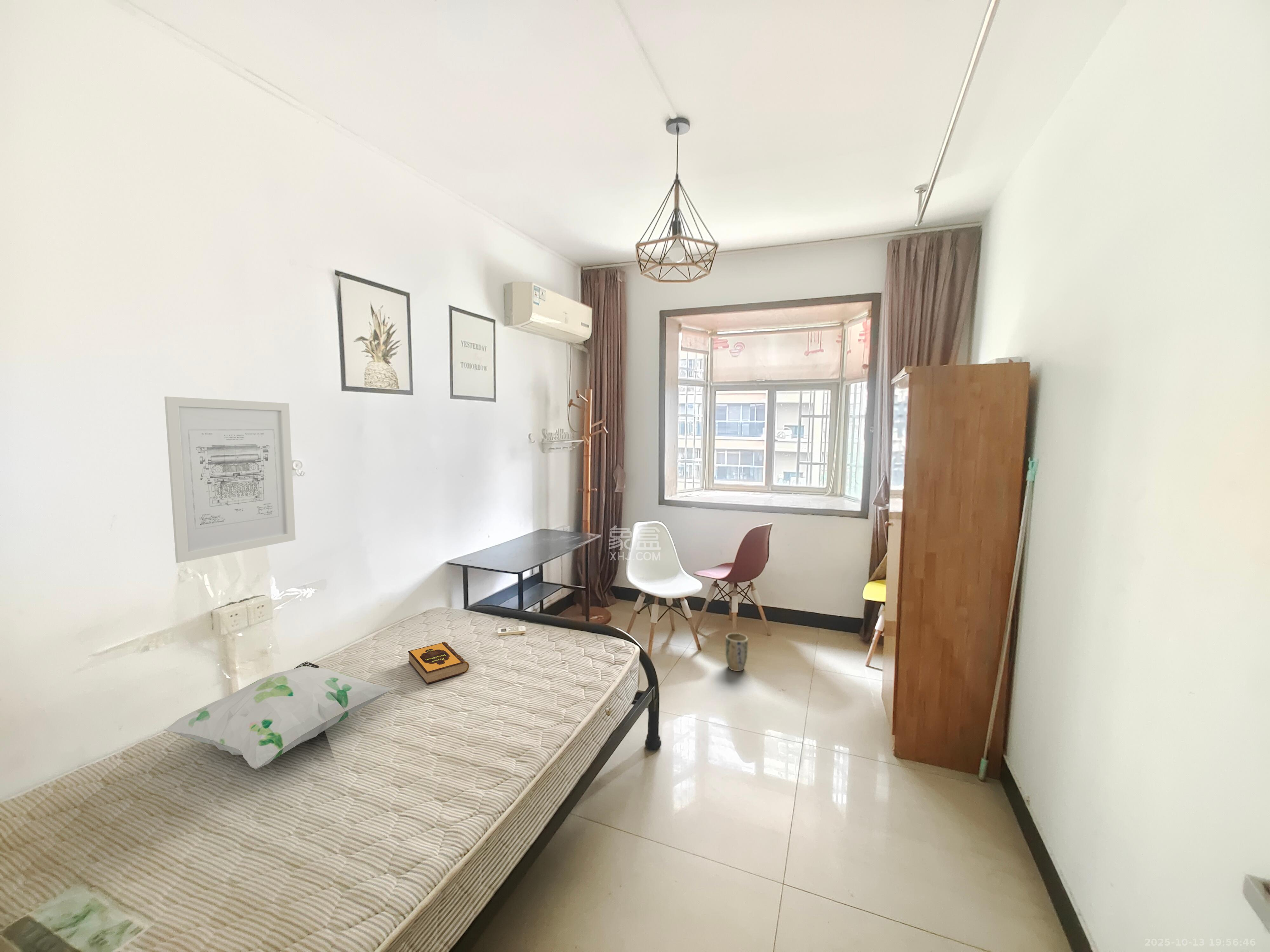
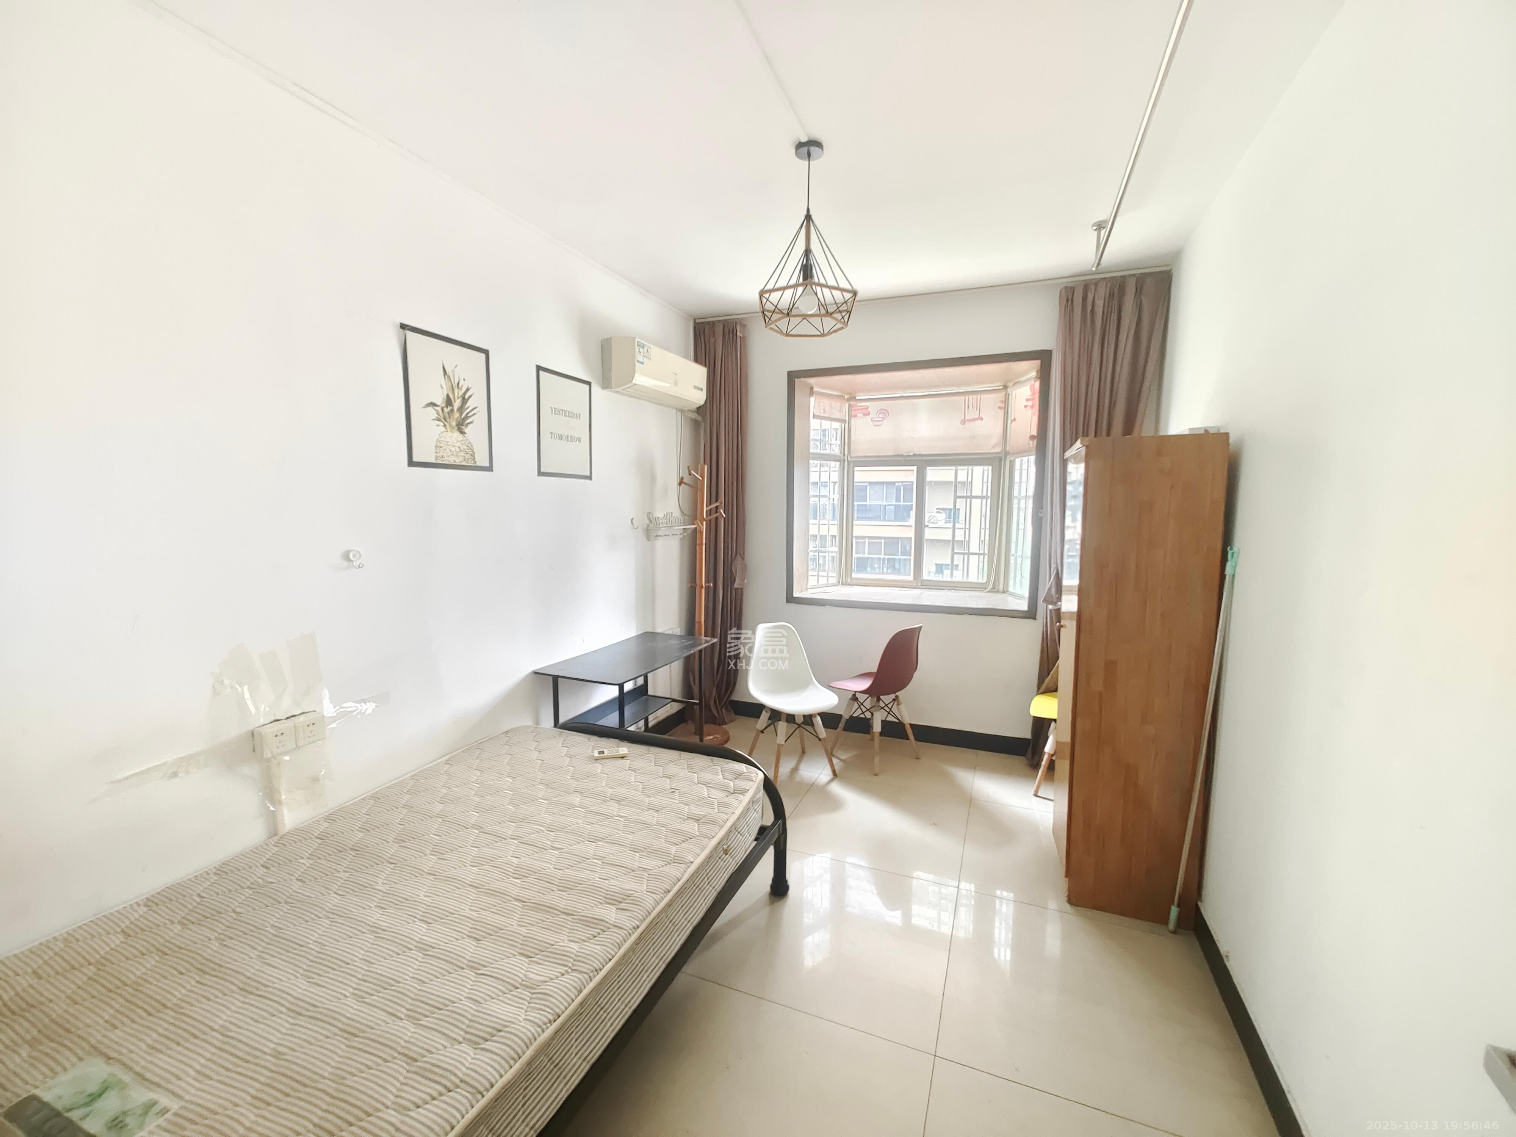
- wall art (237, 476)
- plant pot (736, 652)
- hardback book (438, 661)
- decorative pillow (286, 706)
